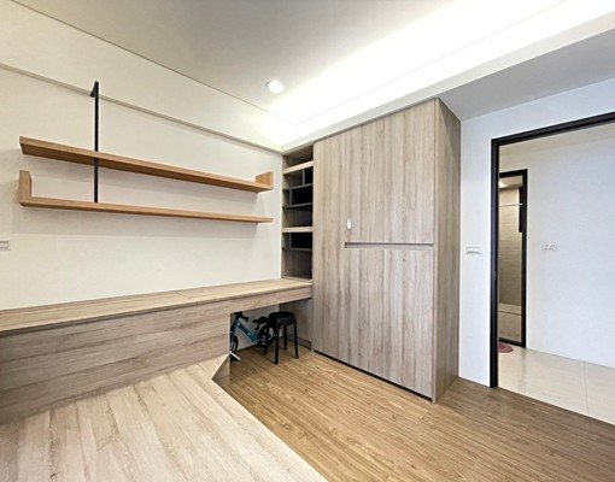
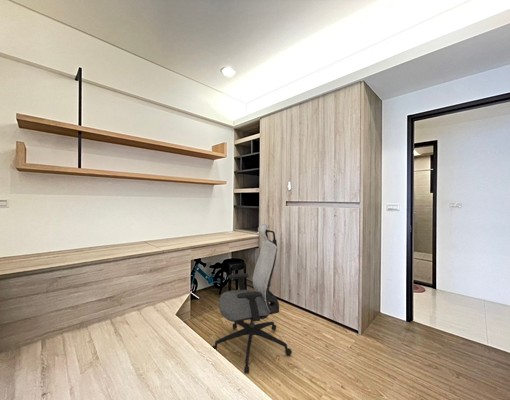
+ office chair (244, 285)
